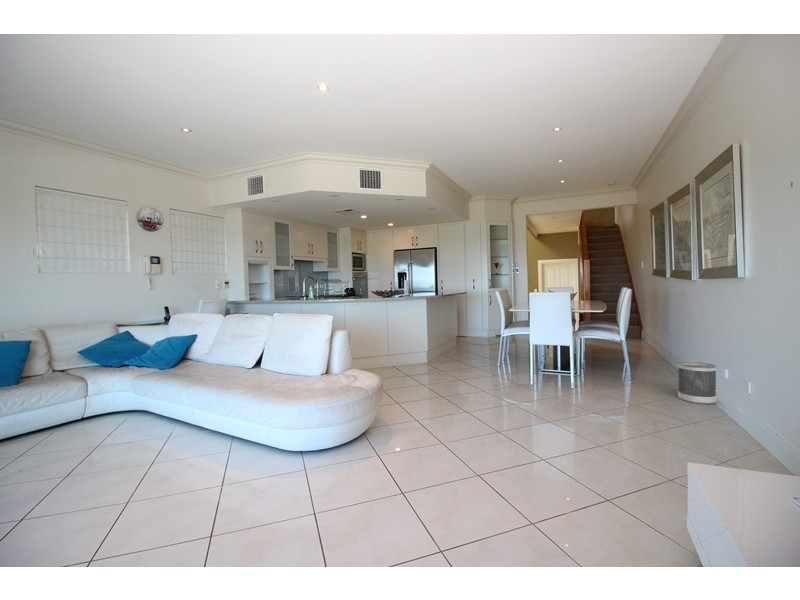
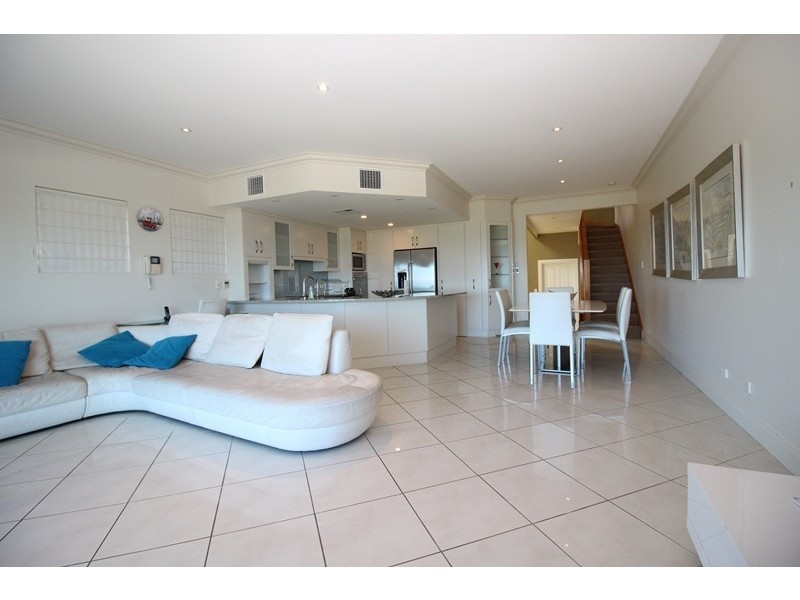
- wastebasket (697, 382)
